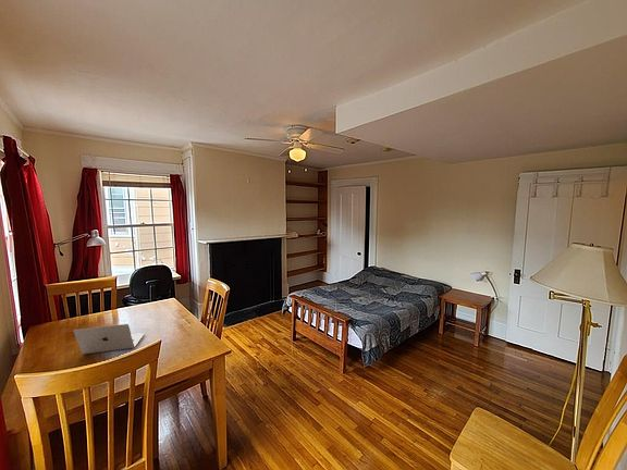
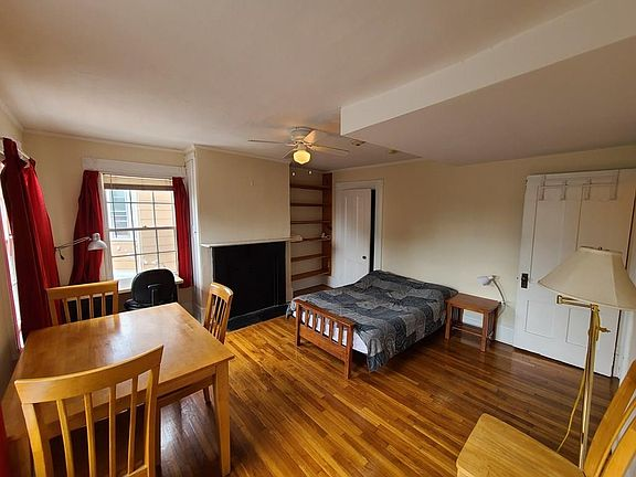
- laptop (112, 332)
